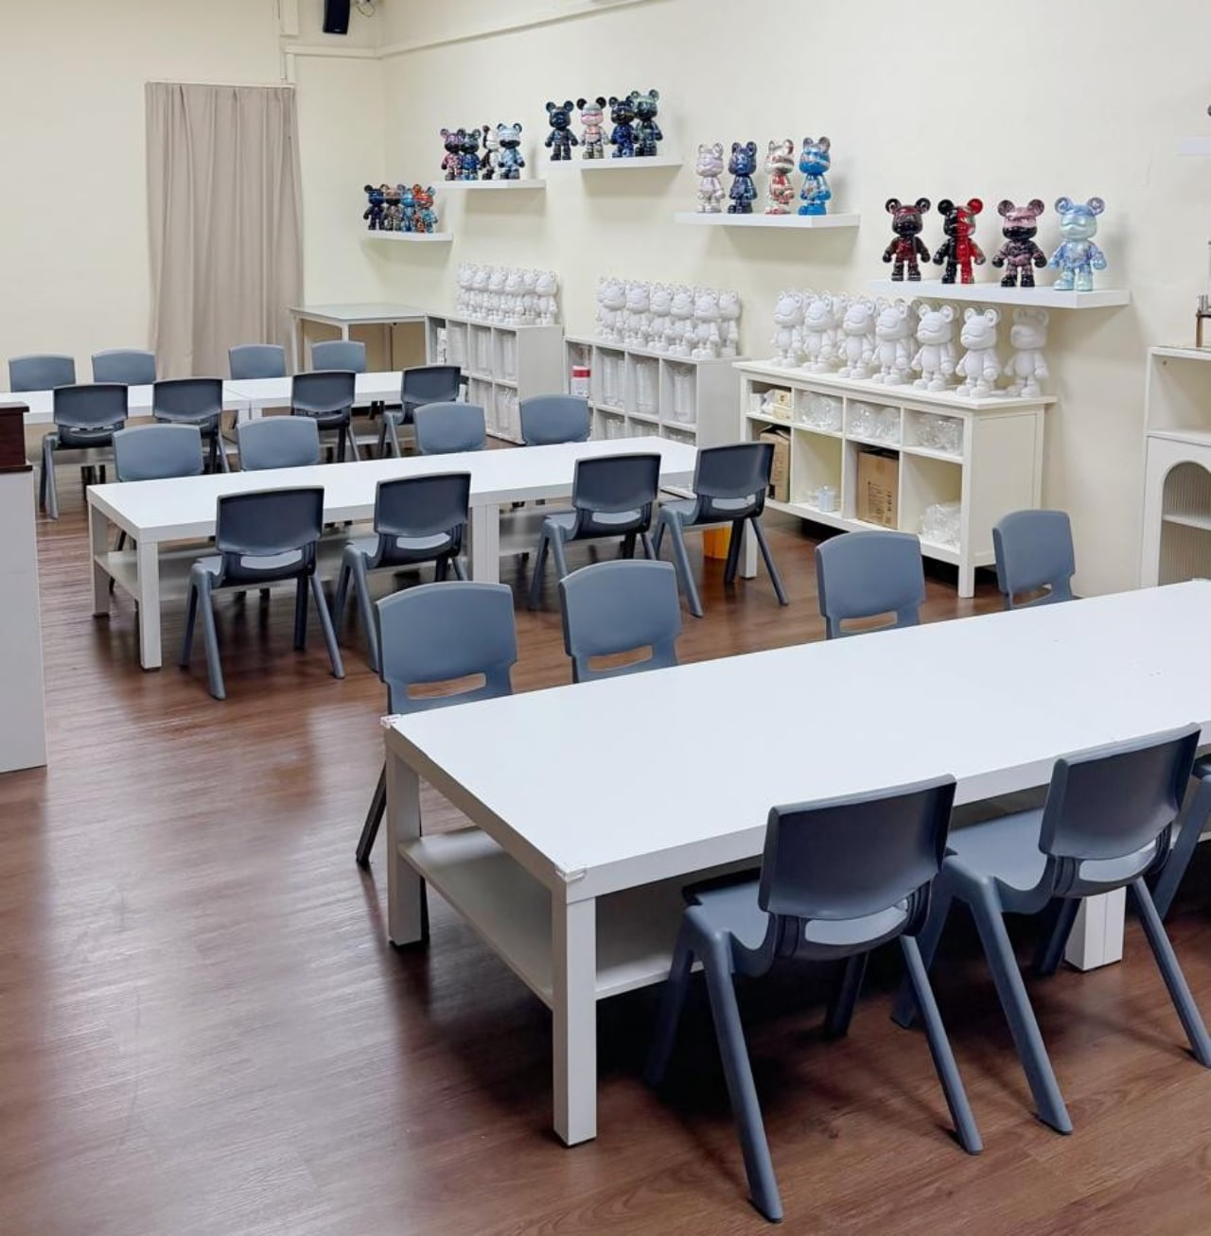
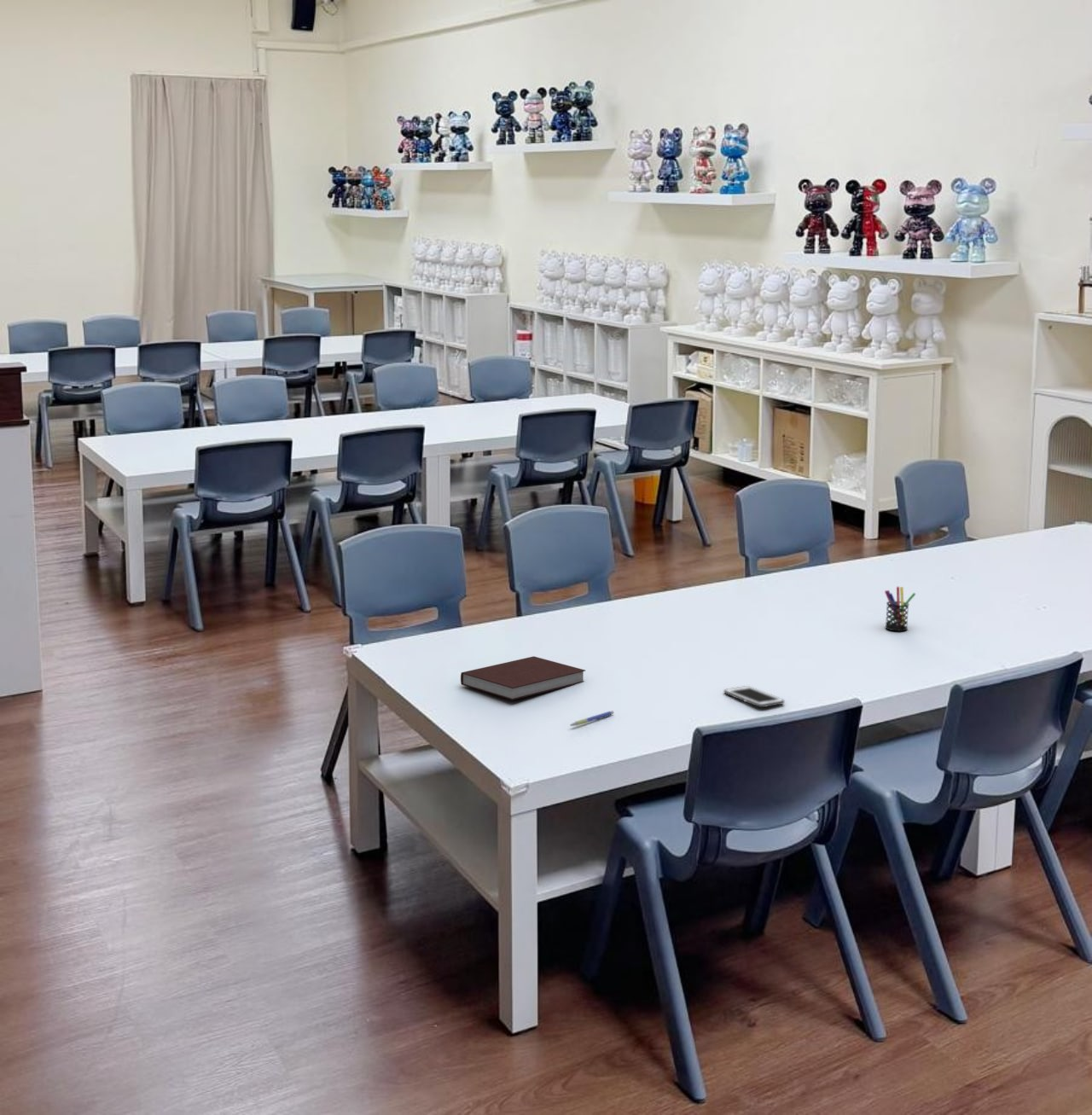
+ pen holder (900, 607)
+ pen (591, 718)
+ cell phone (753, 696)
+ notebook (523, 677)
